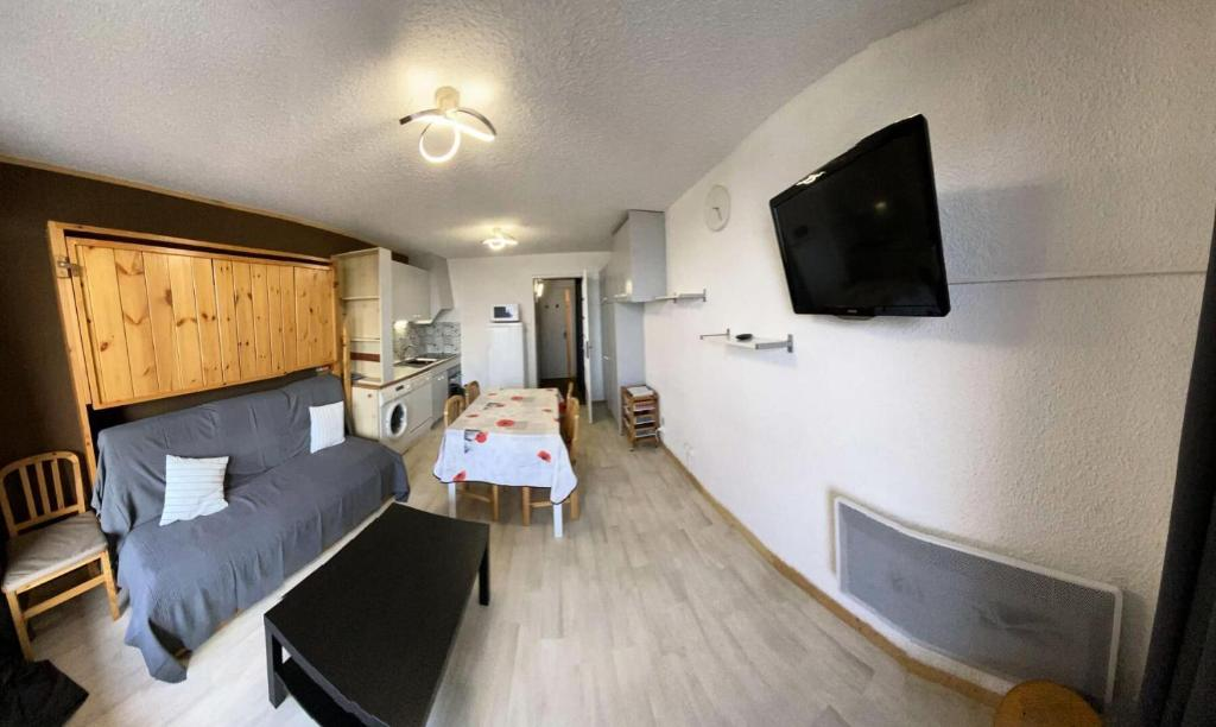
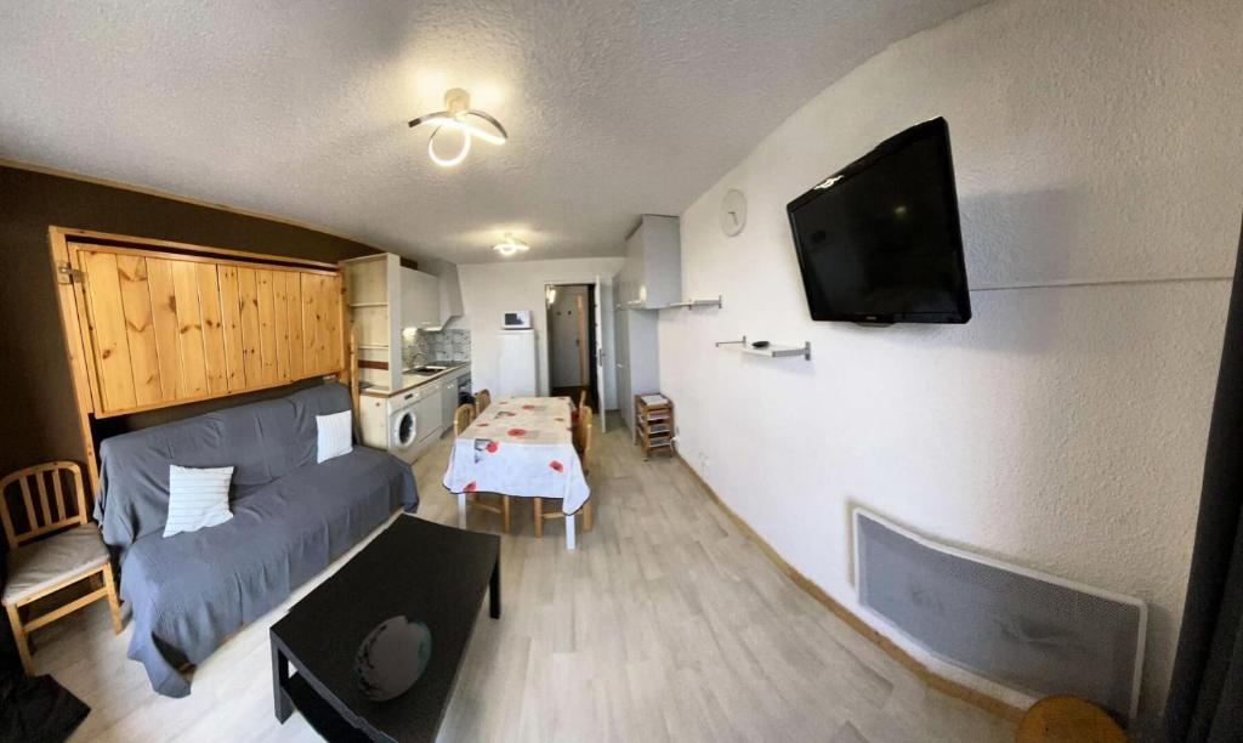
+ decorative orb (393, 656)
